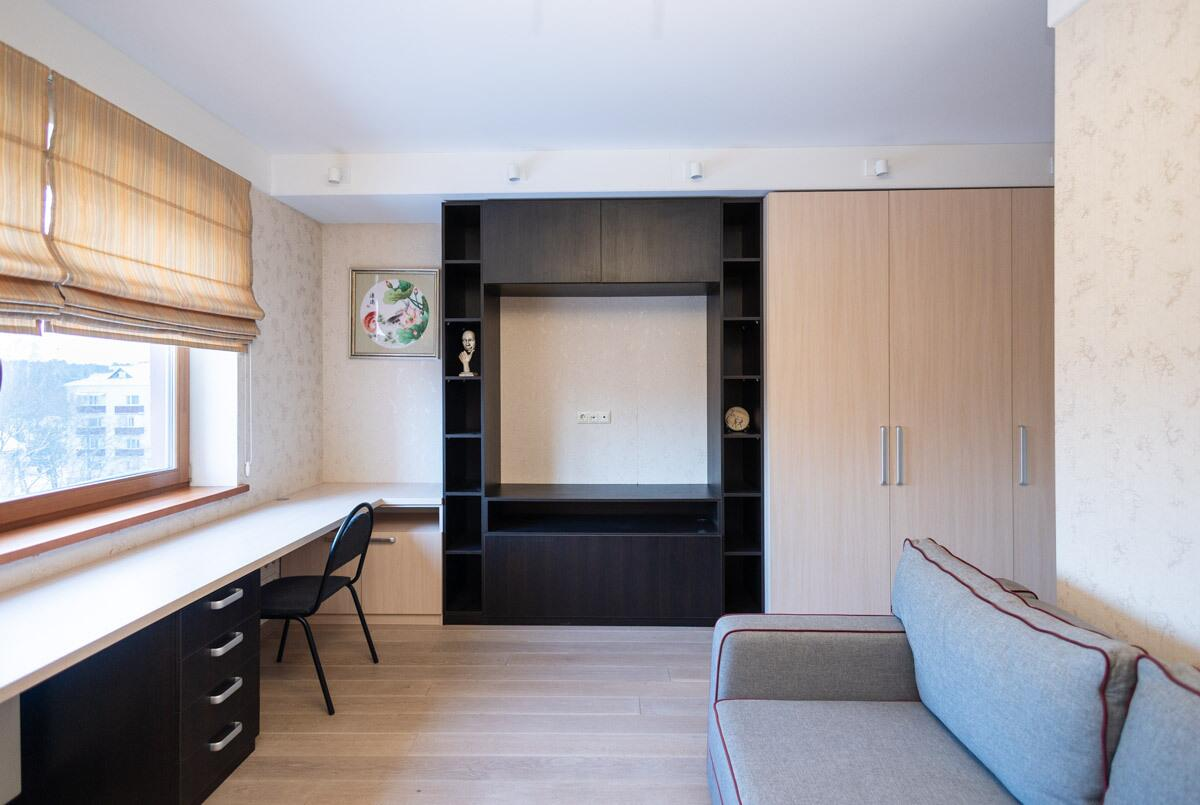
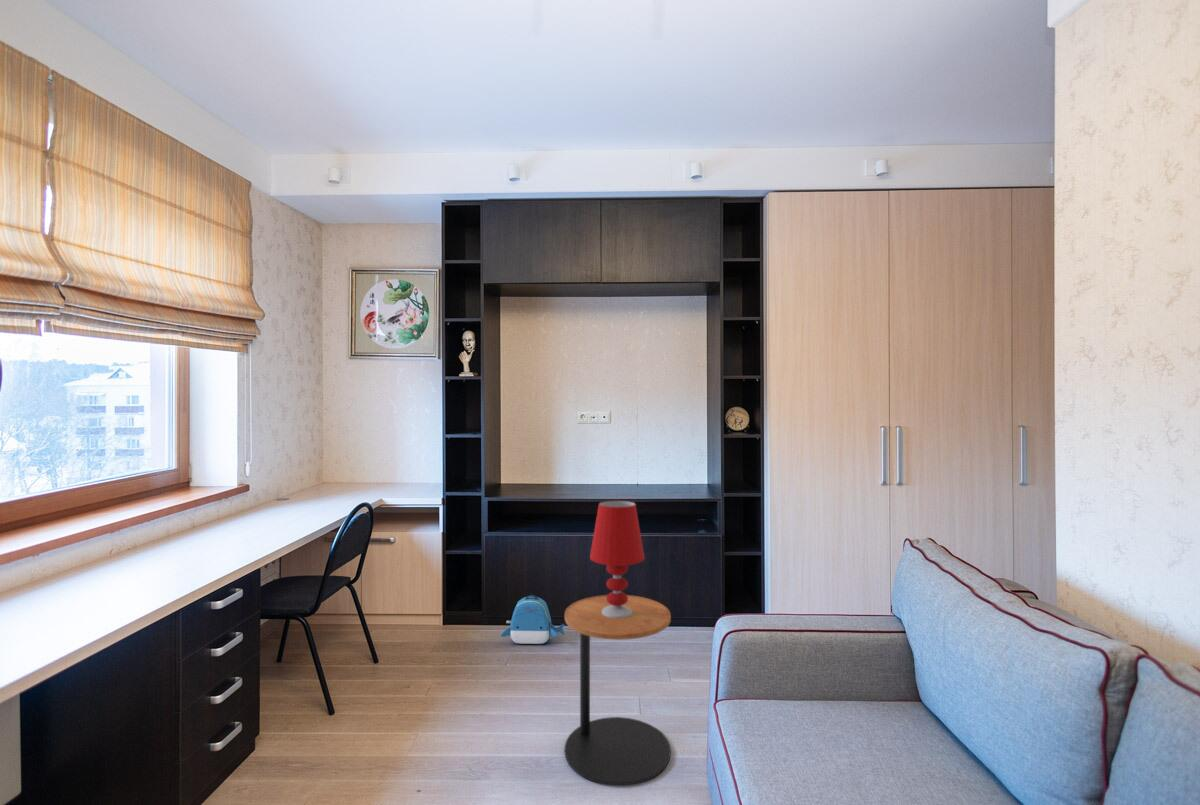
+ side table (589, 680)
+ backpack (534, 617)
+ table lamp (617, 556)
